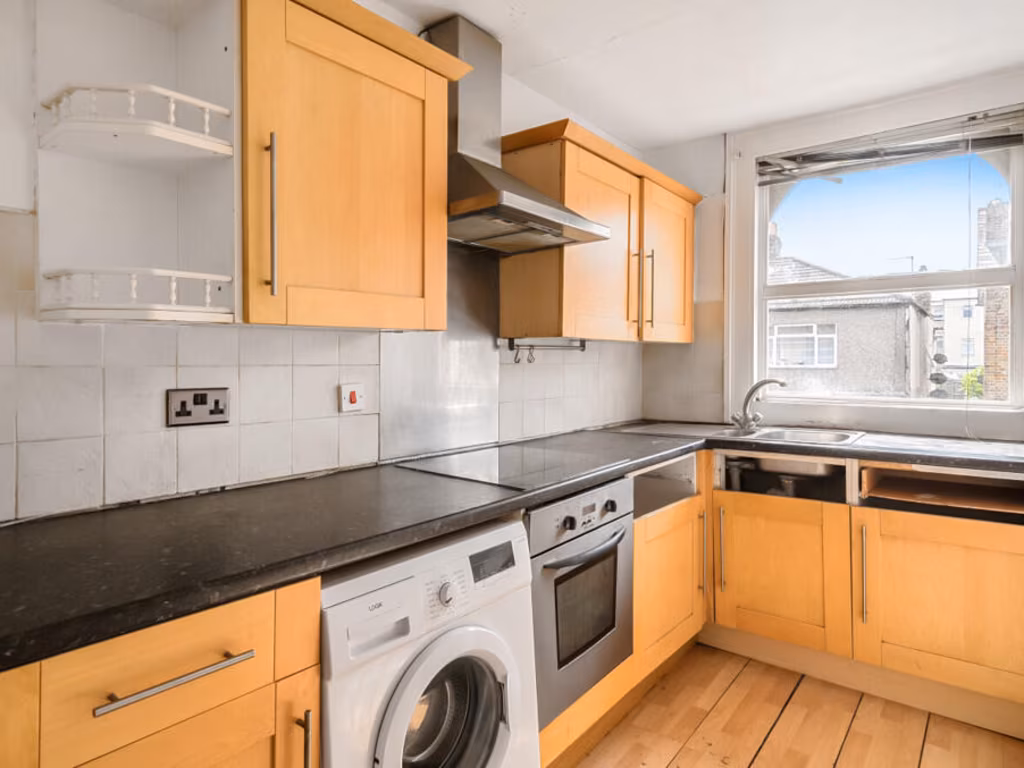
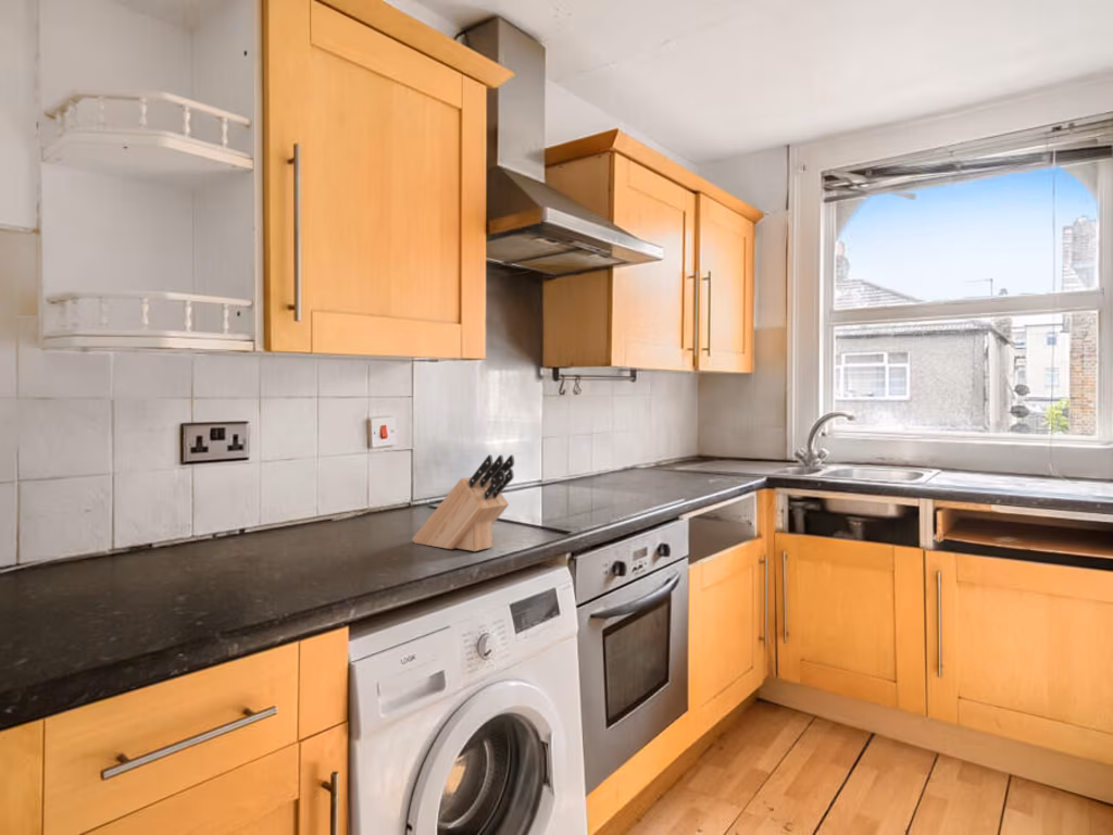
+ knife block (465, 499)
